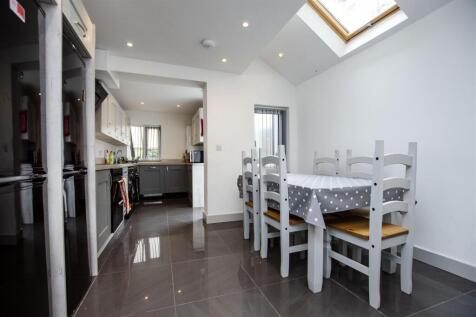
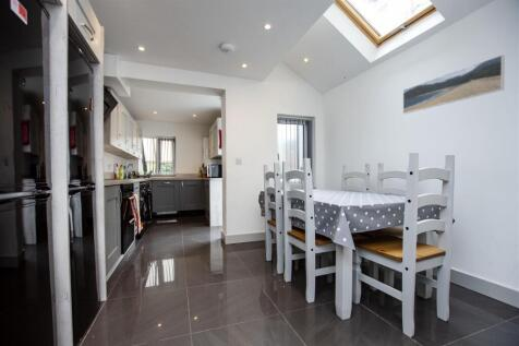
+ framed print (444, 90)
